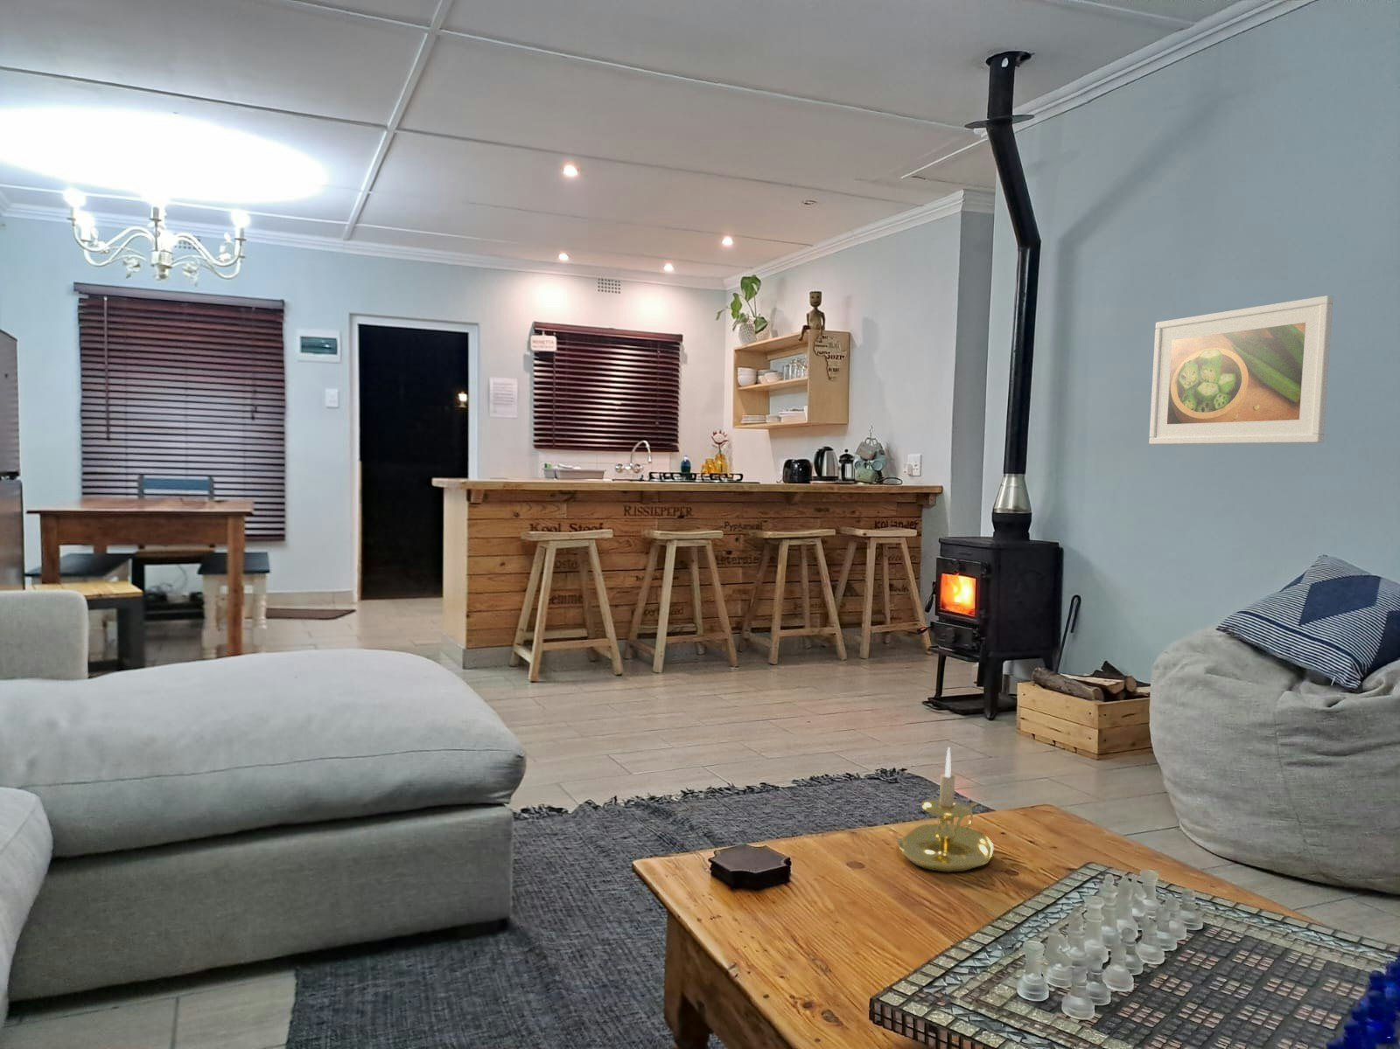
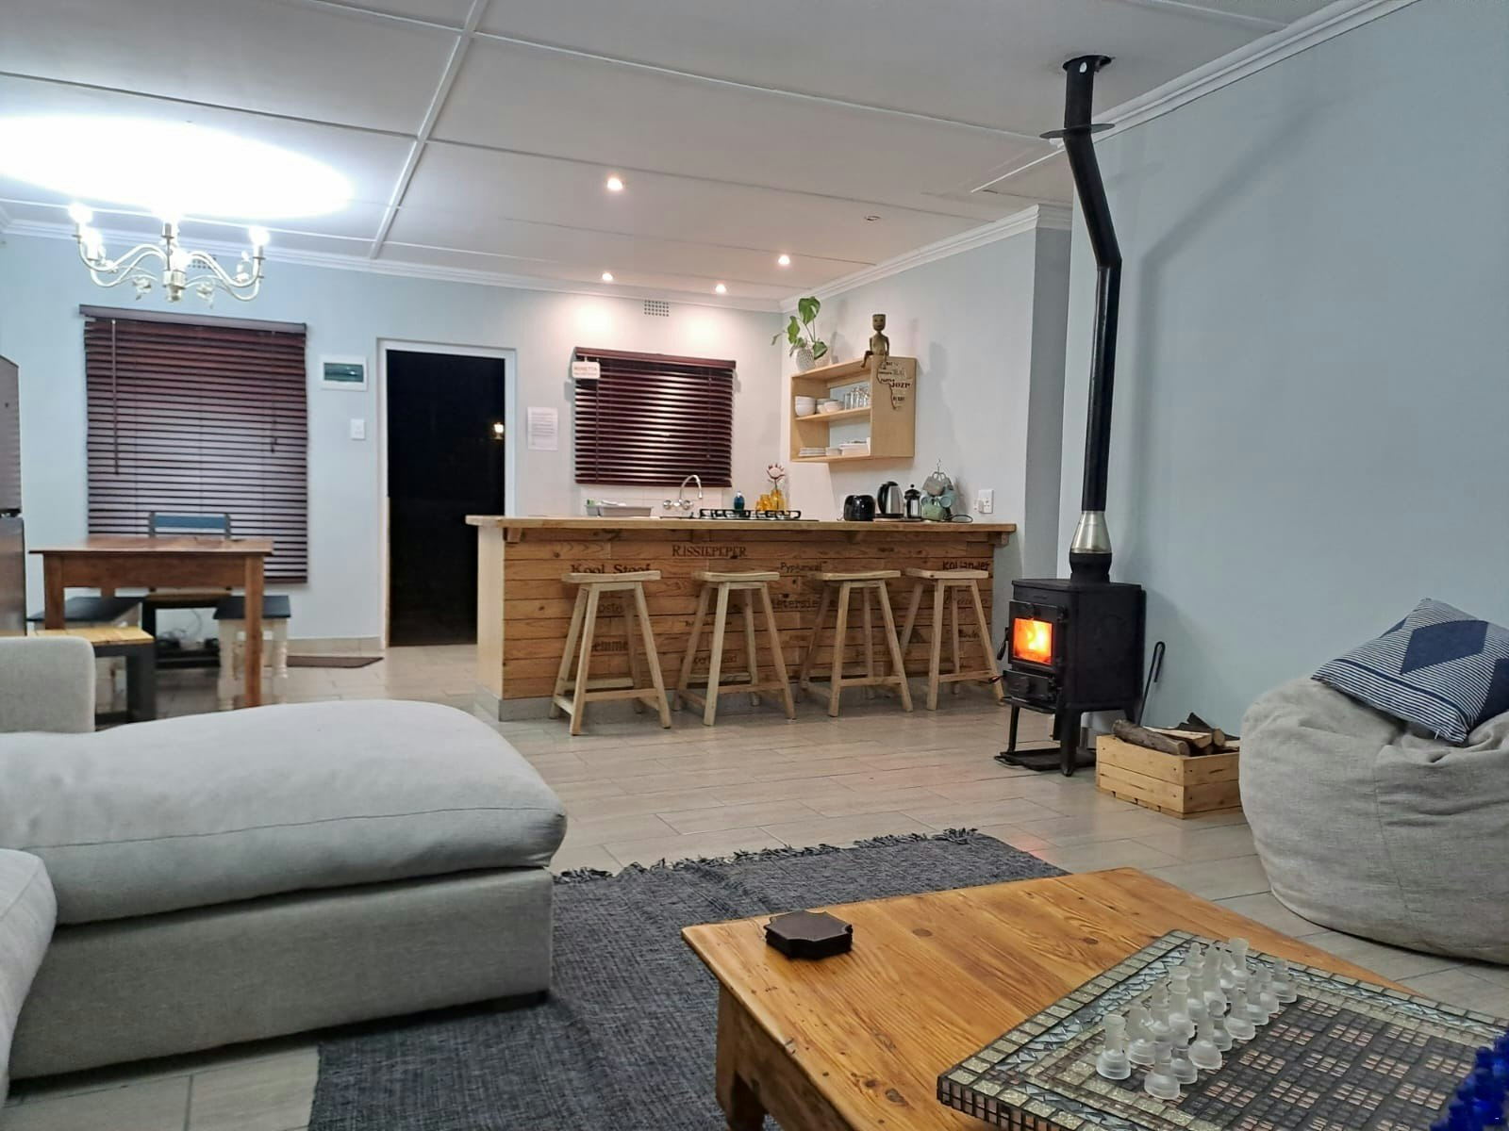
- candle holder (950, 799)
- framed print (1232, 377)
